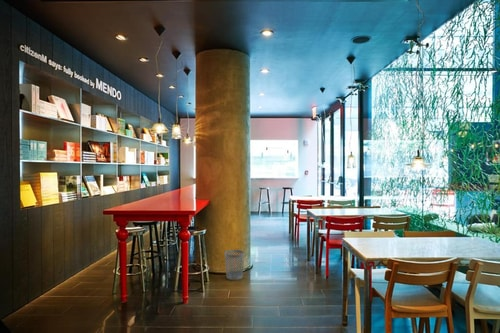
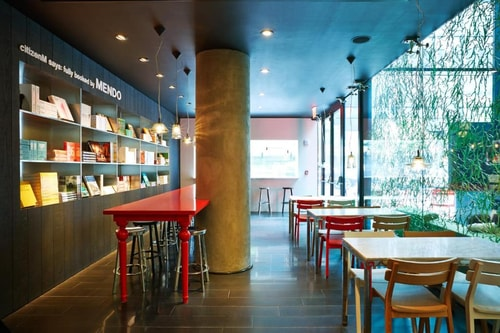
- wastebasket (234, 264)
